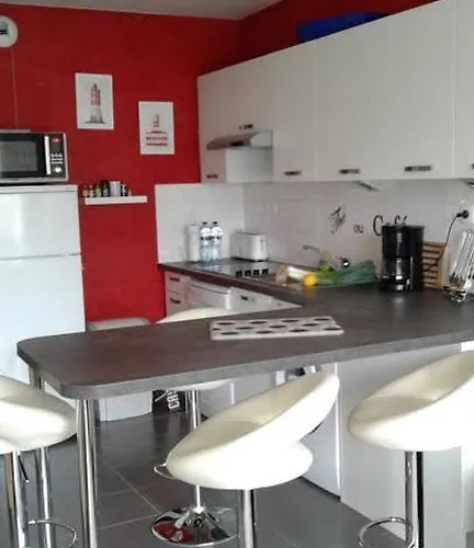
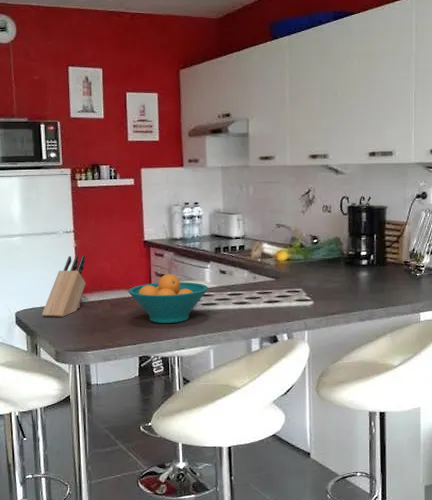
+ knife block (66, 284)
+ fruit bowl (168, 297)
